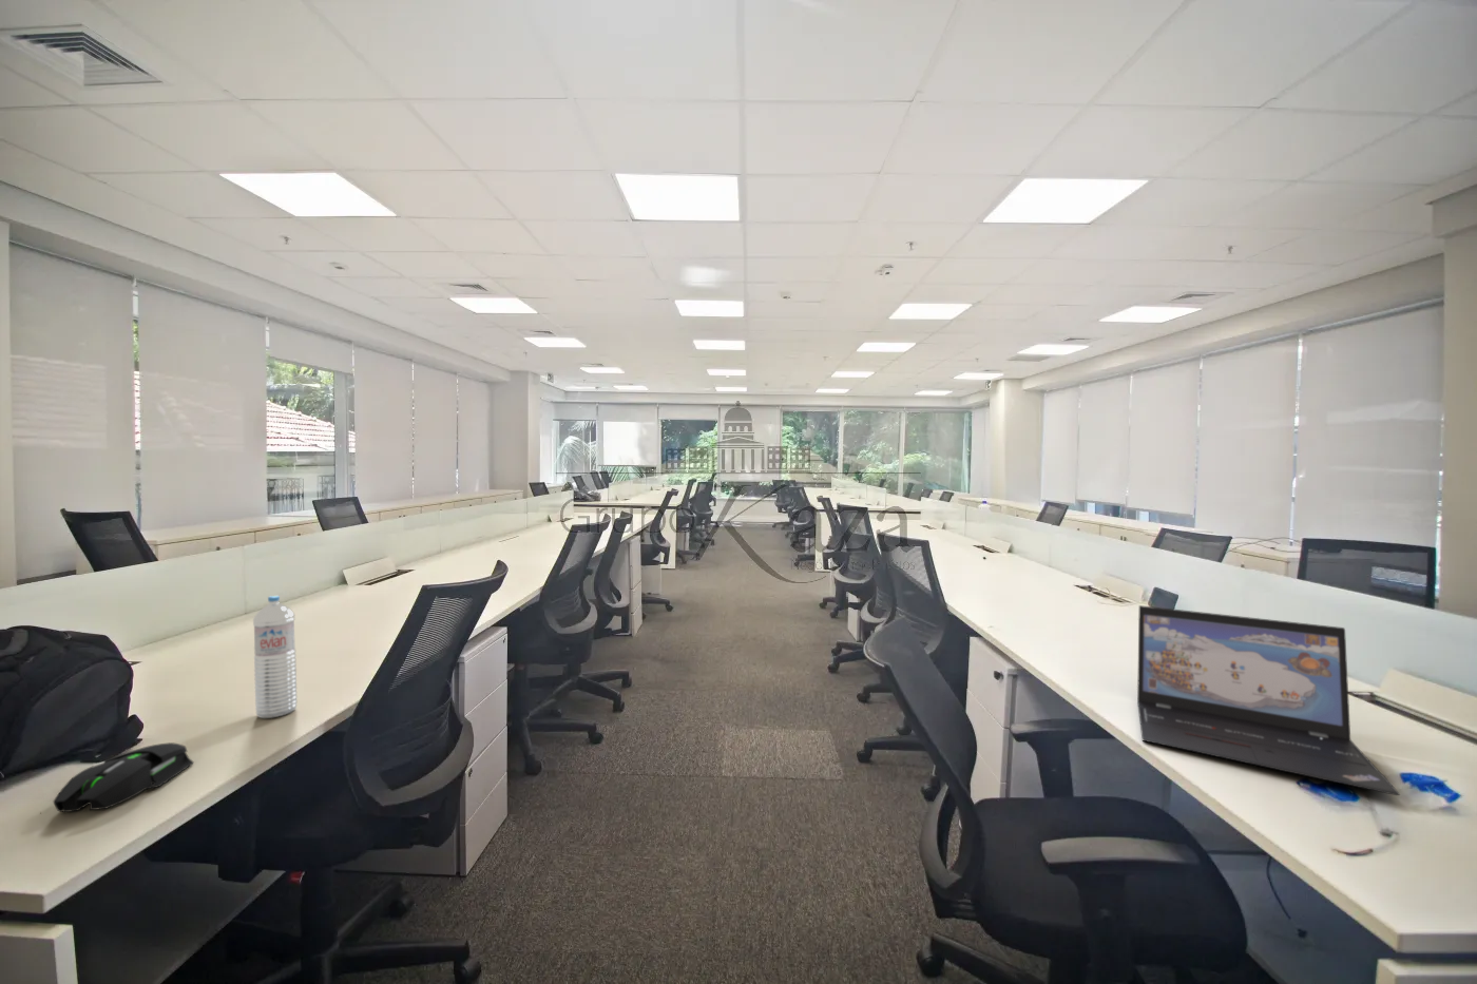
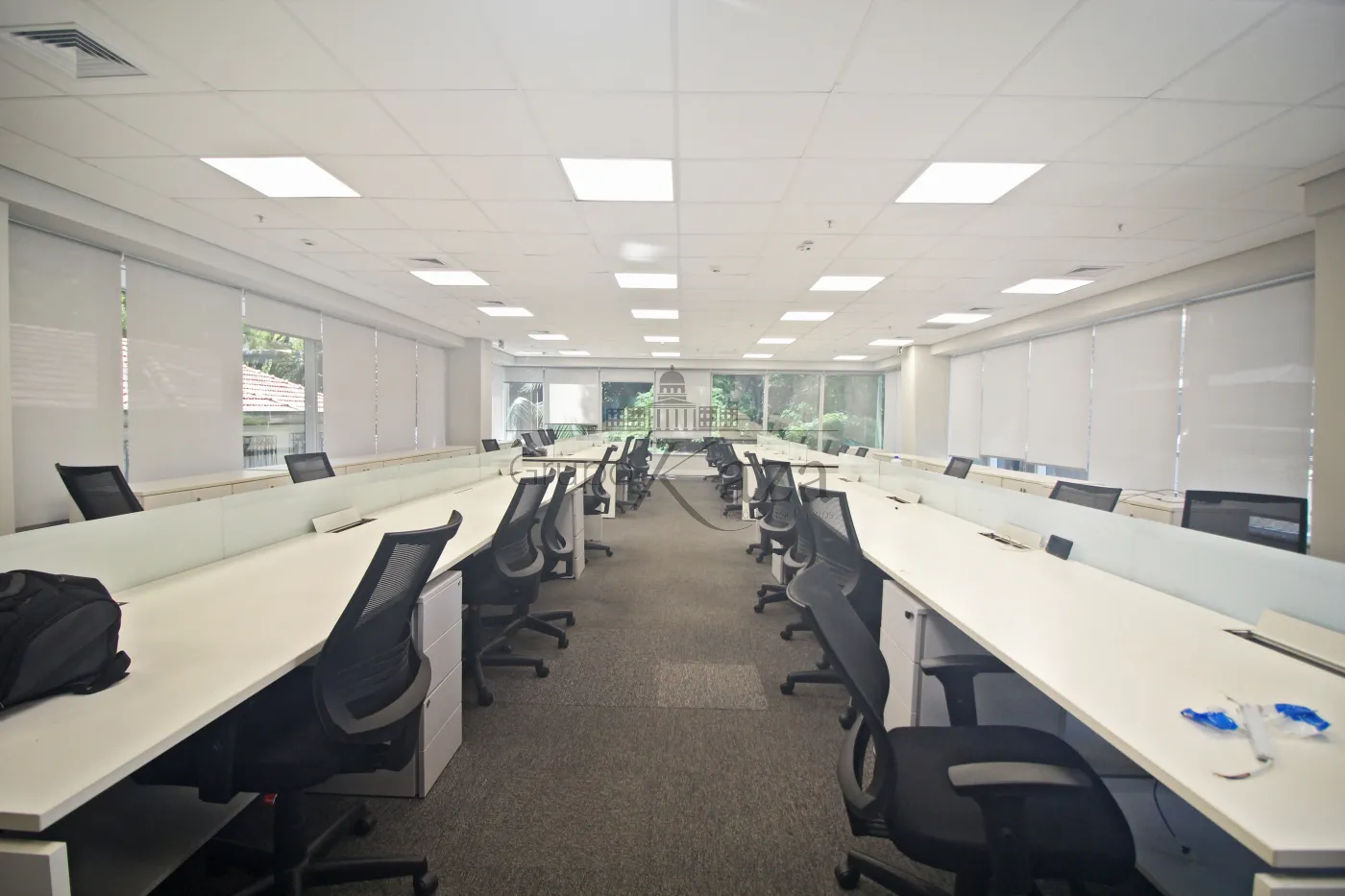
- mouse (124, 772)
- water bottle (275, 653)
- laptop (1245, 684)
